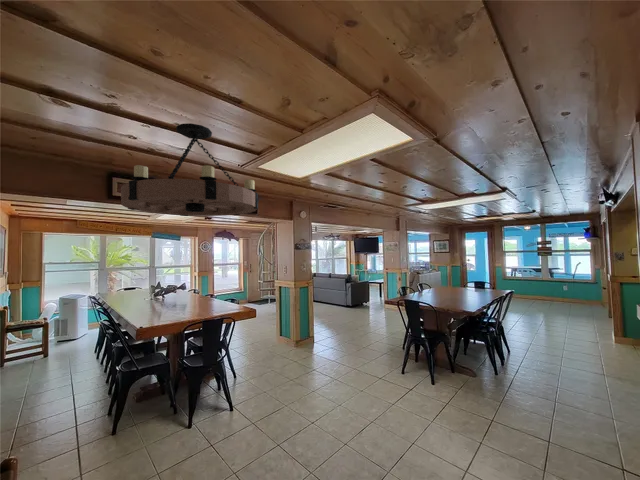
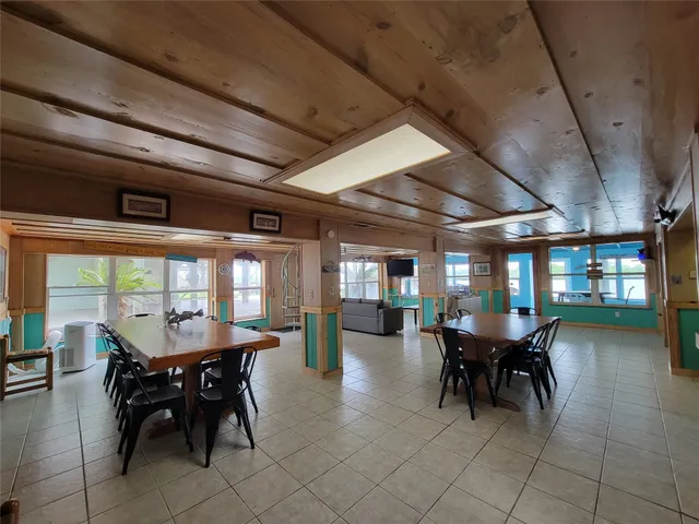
- chandelier (202, 170)
